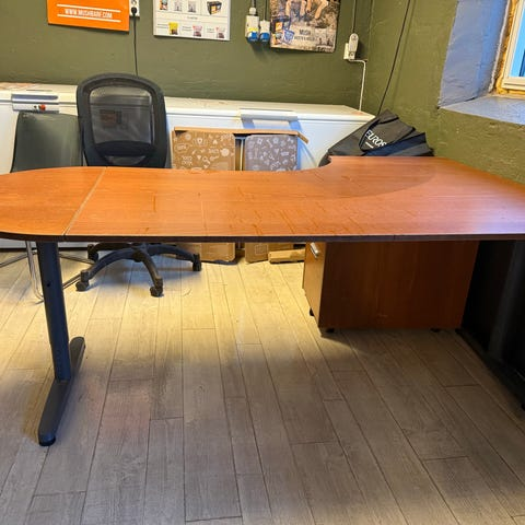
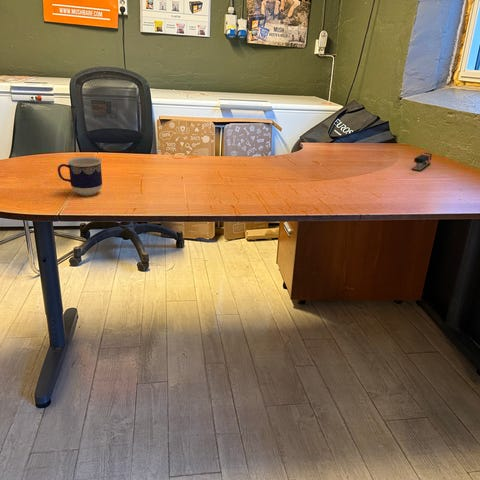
+ cup (80, 177)
+ stapler (422, 160)
